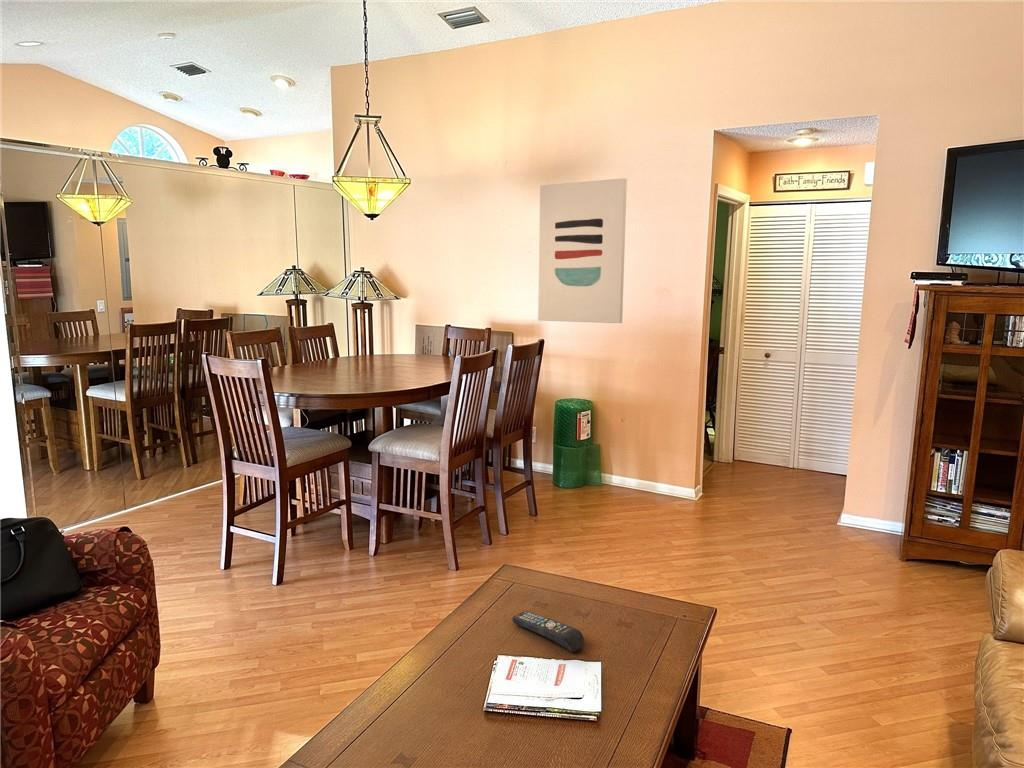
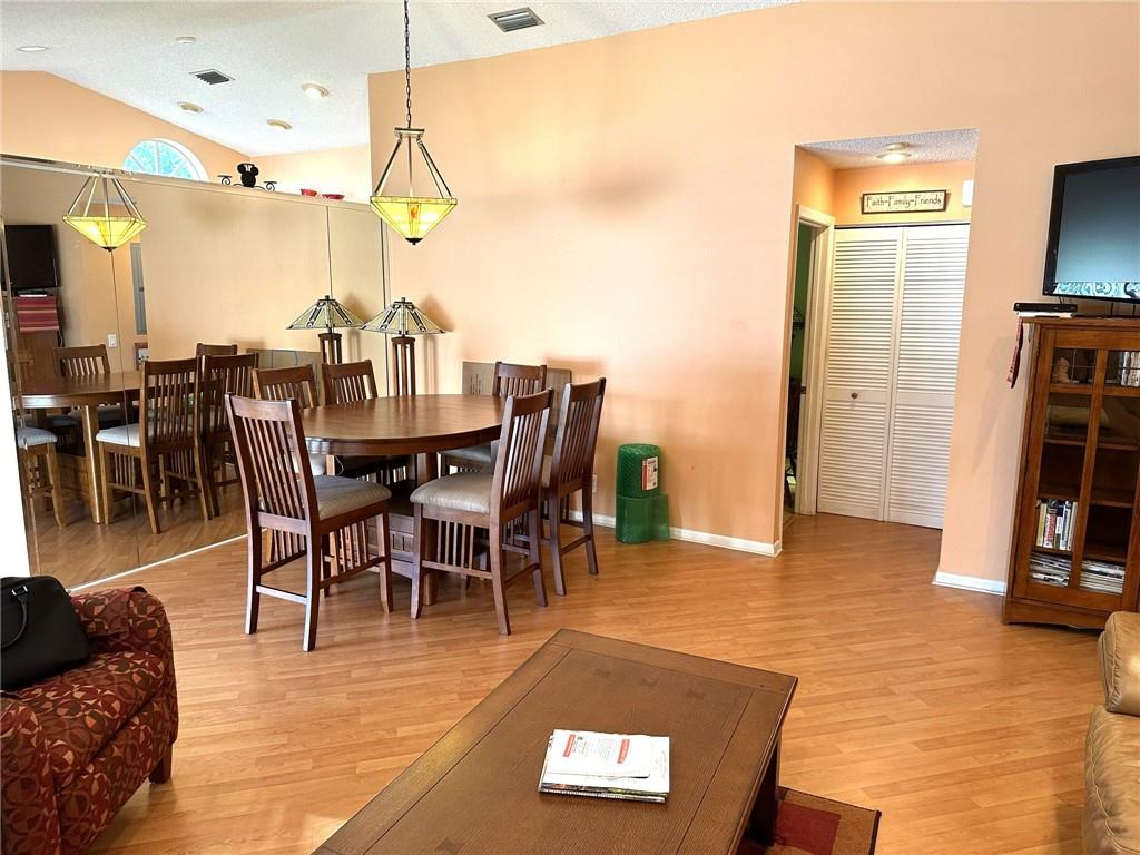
- remote control (547, 628)
- wall art (580, 253)
